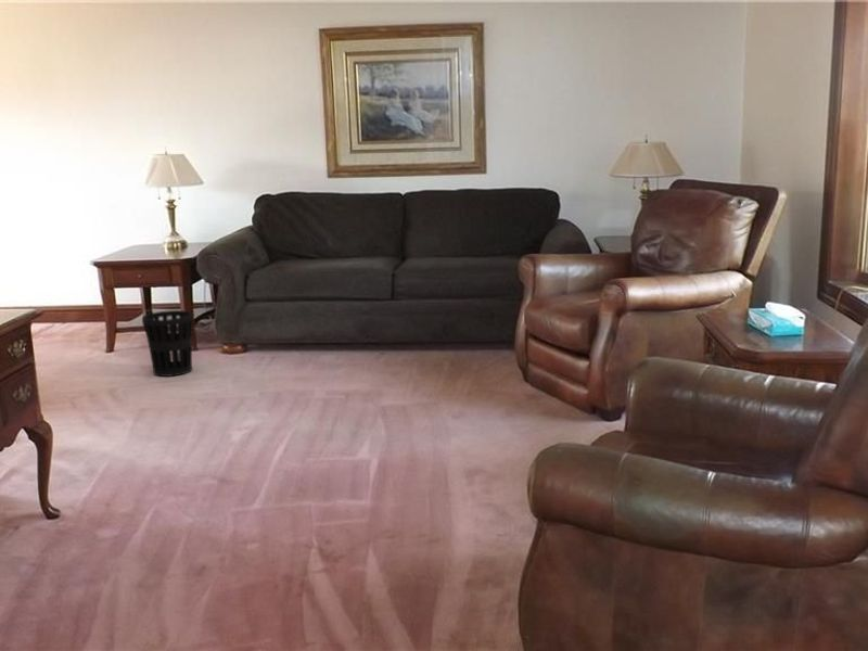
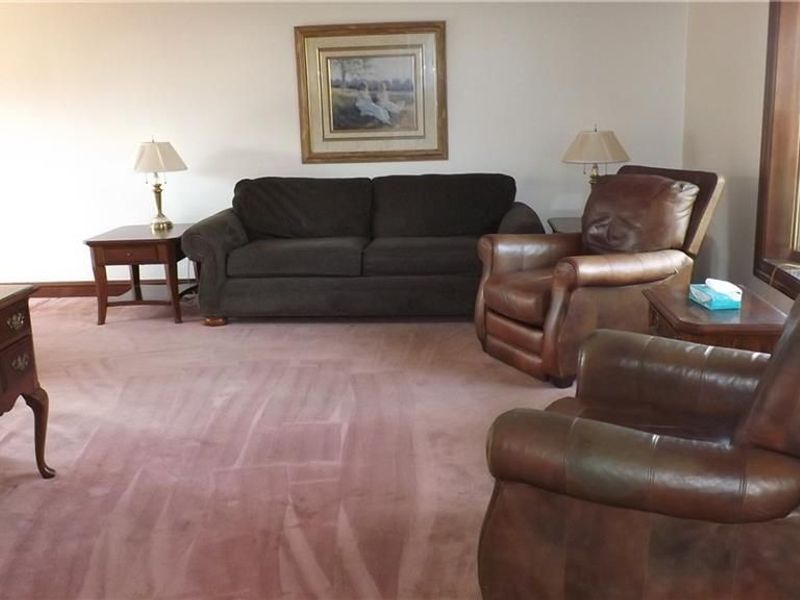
- wastebasket (169, 343)
